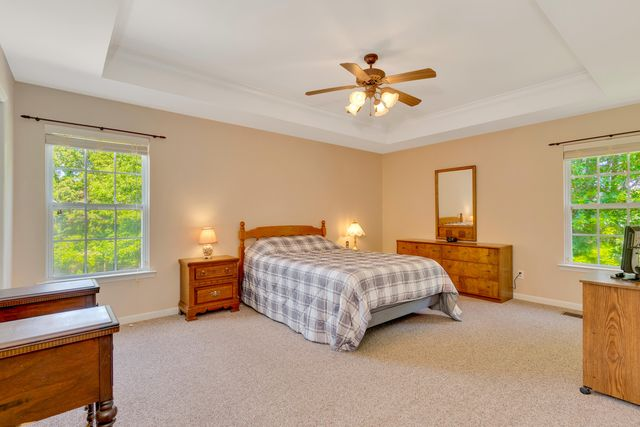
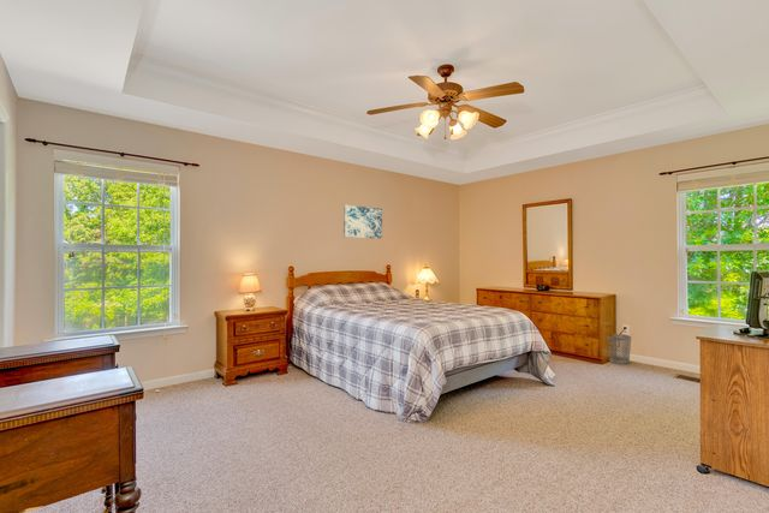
+ wall art (363, 222)
+ wastebasket (619, 348)
